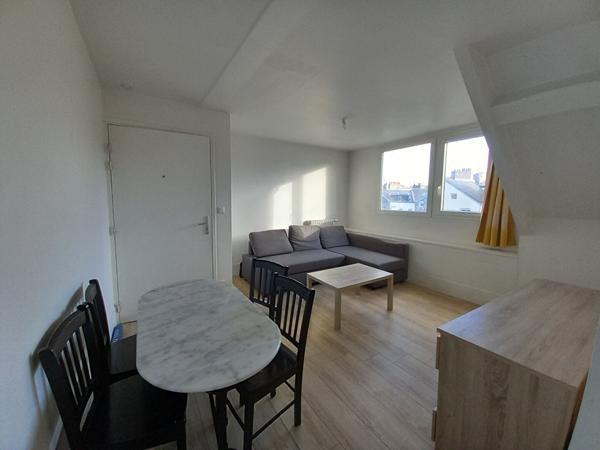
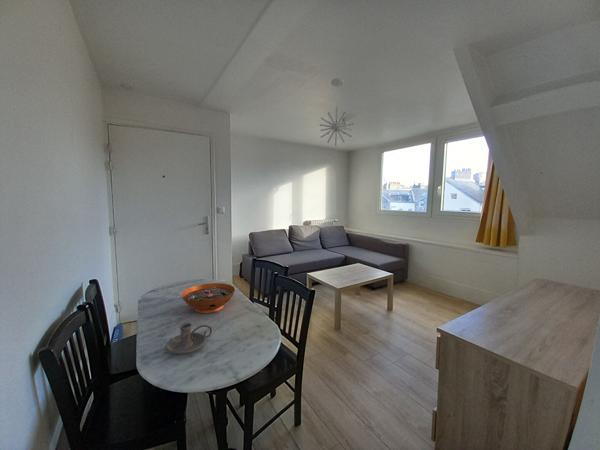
+ pendant light (336, 112)
+ decorative bowl (209, 299)
+ candle holder (190, 335)
